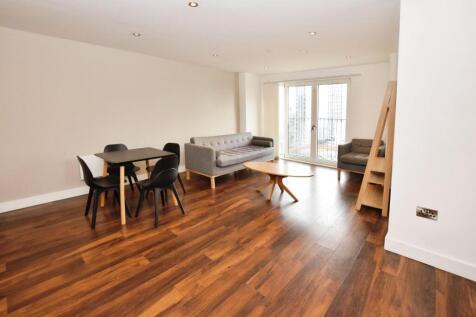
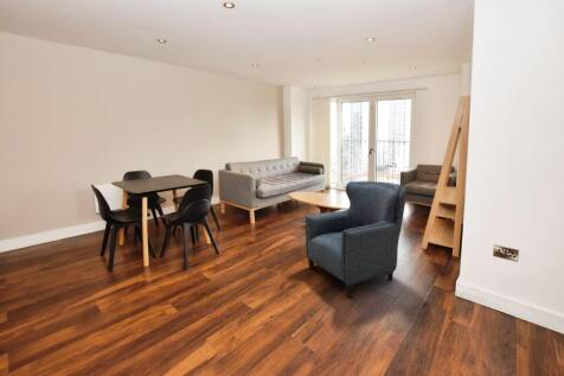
+ armchair (357, 230)
